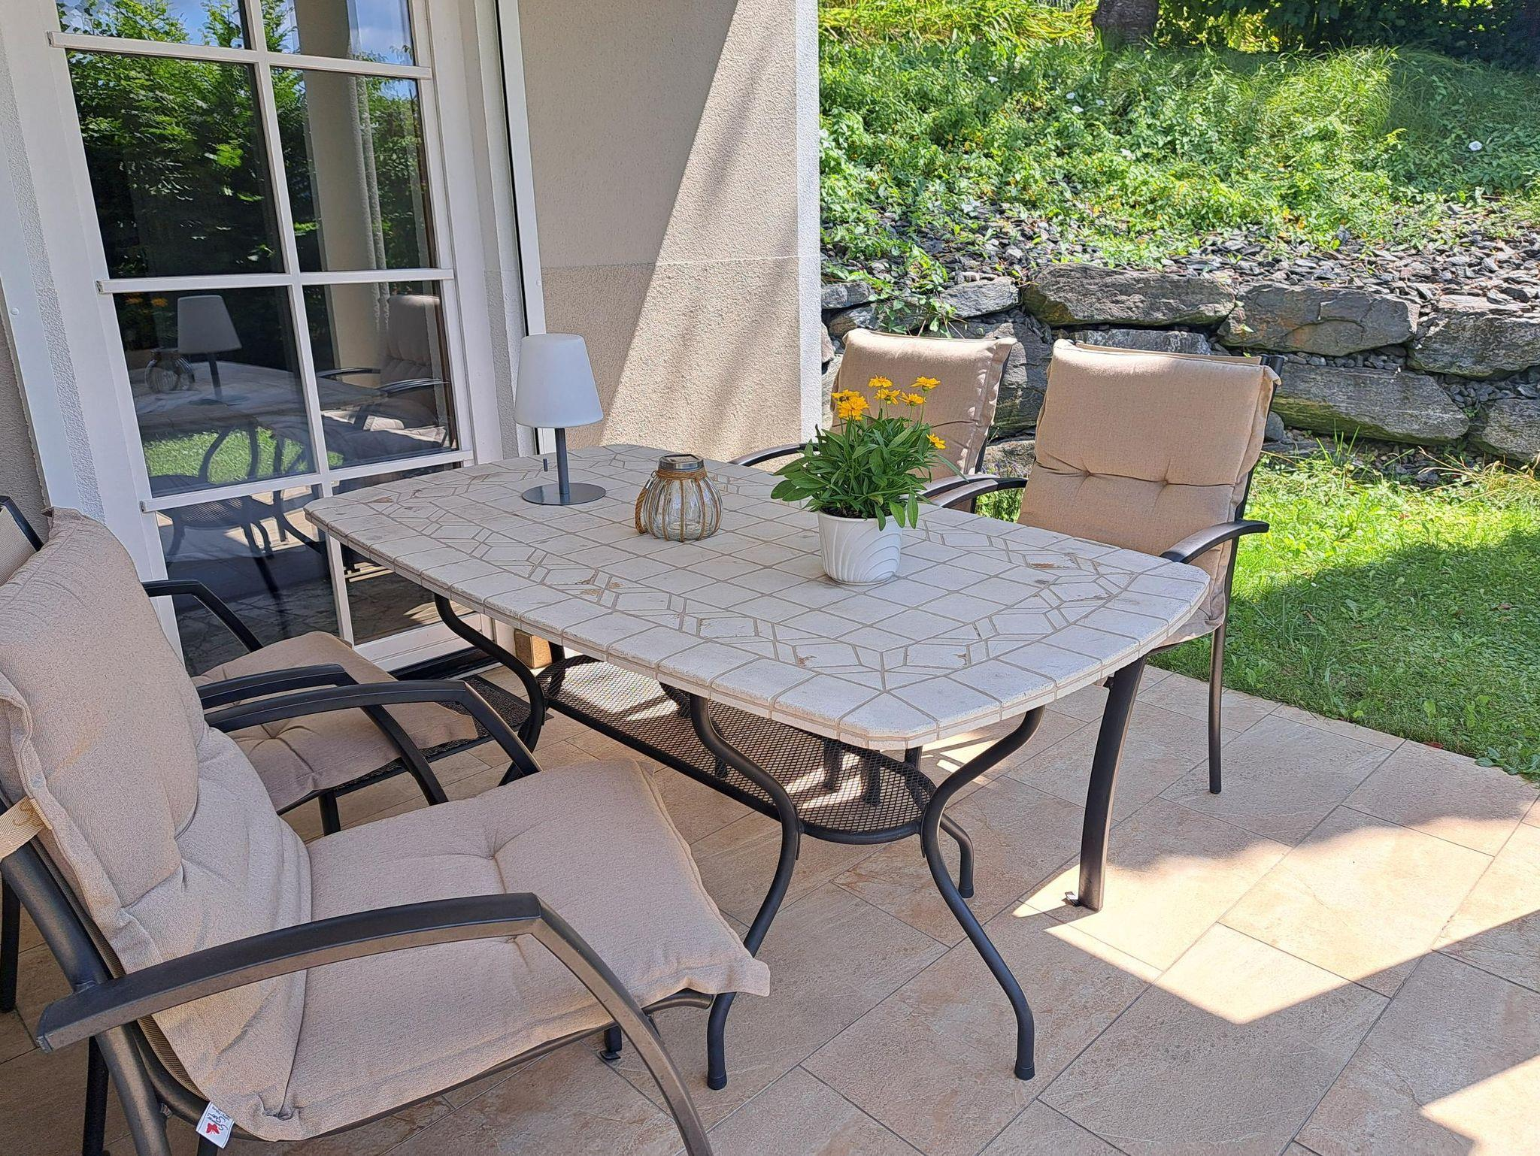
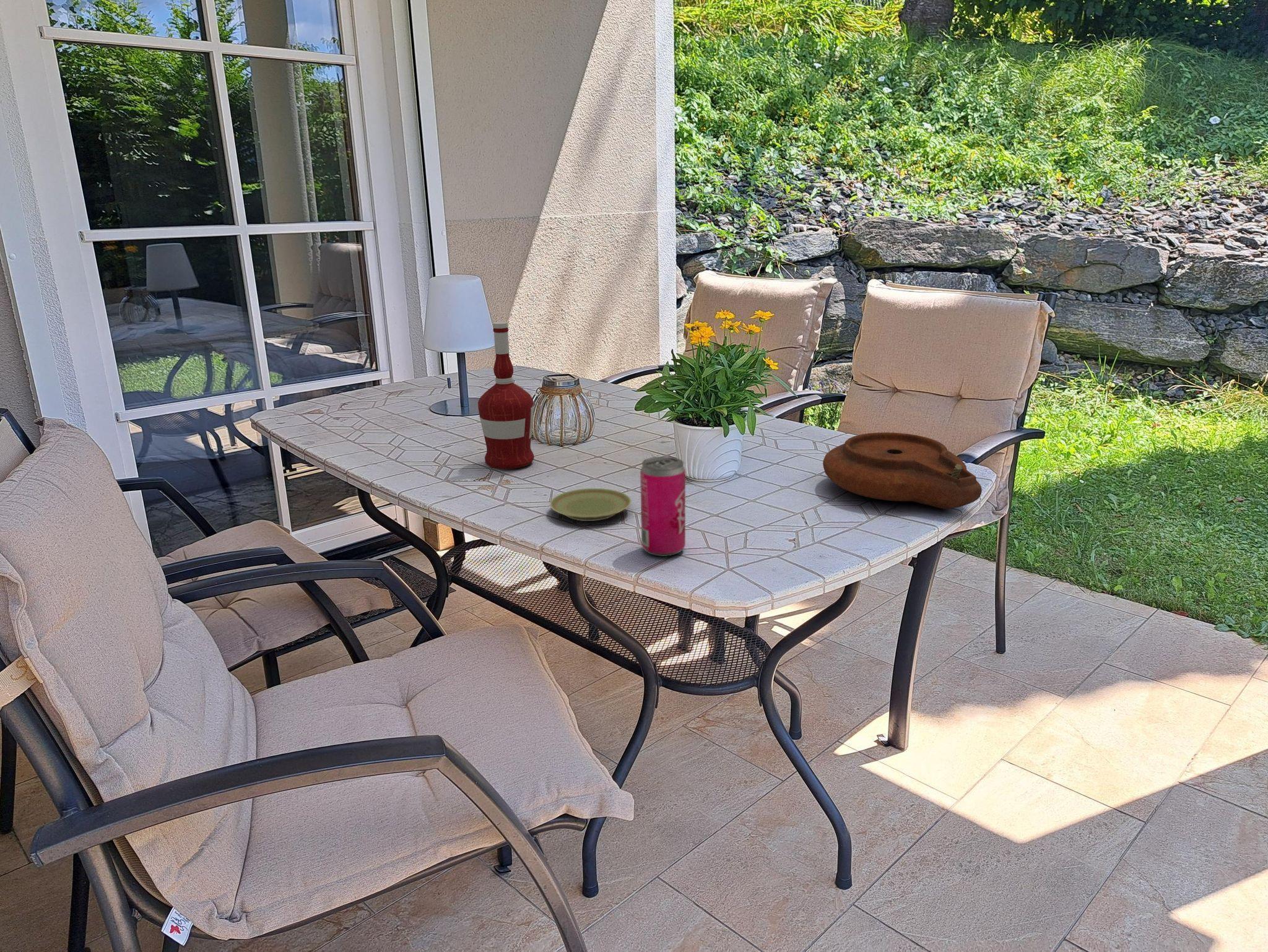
+ plate (895, 469)
+ plate (591, 506)
+ beverage can (662, 506)
+ alcohol (505, 394)
